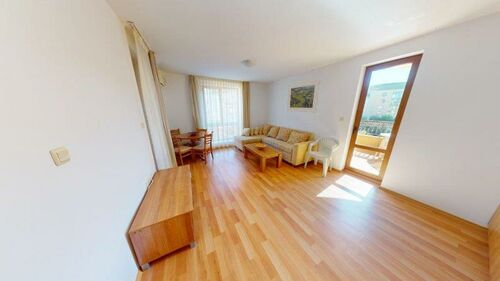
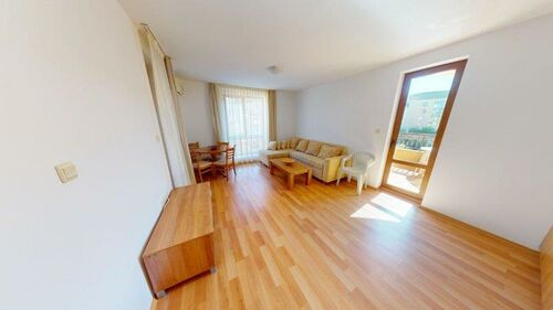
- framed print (301, 97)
